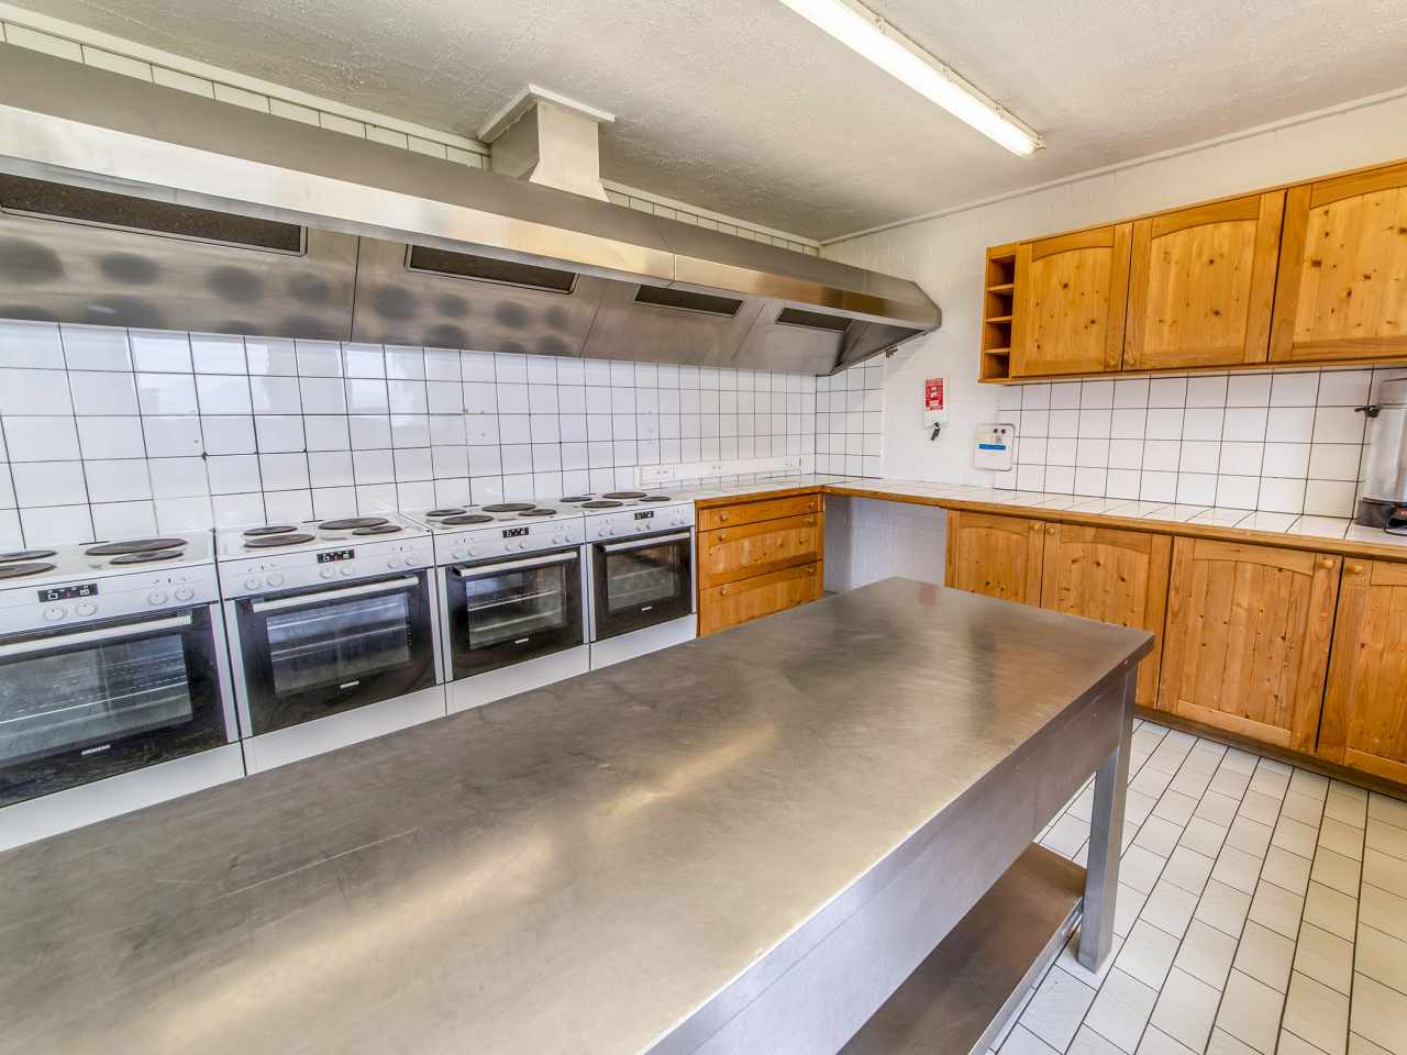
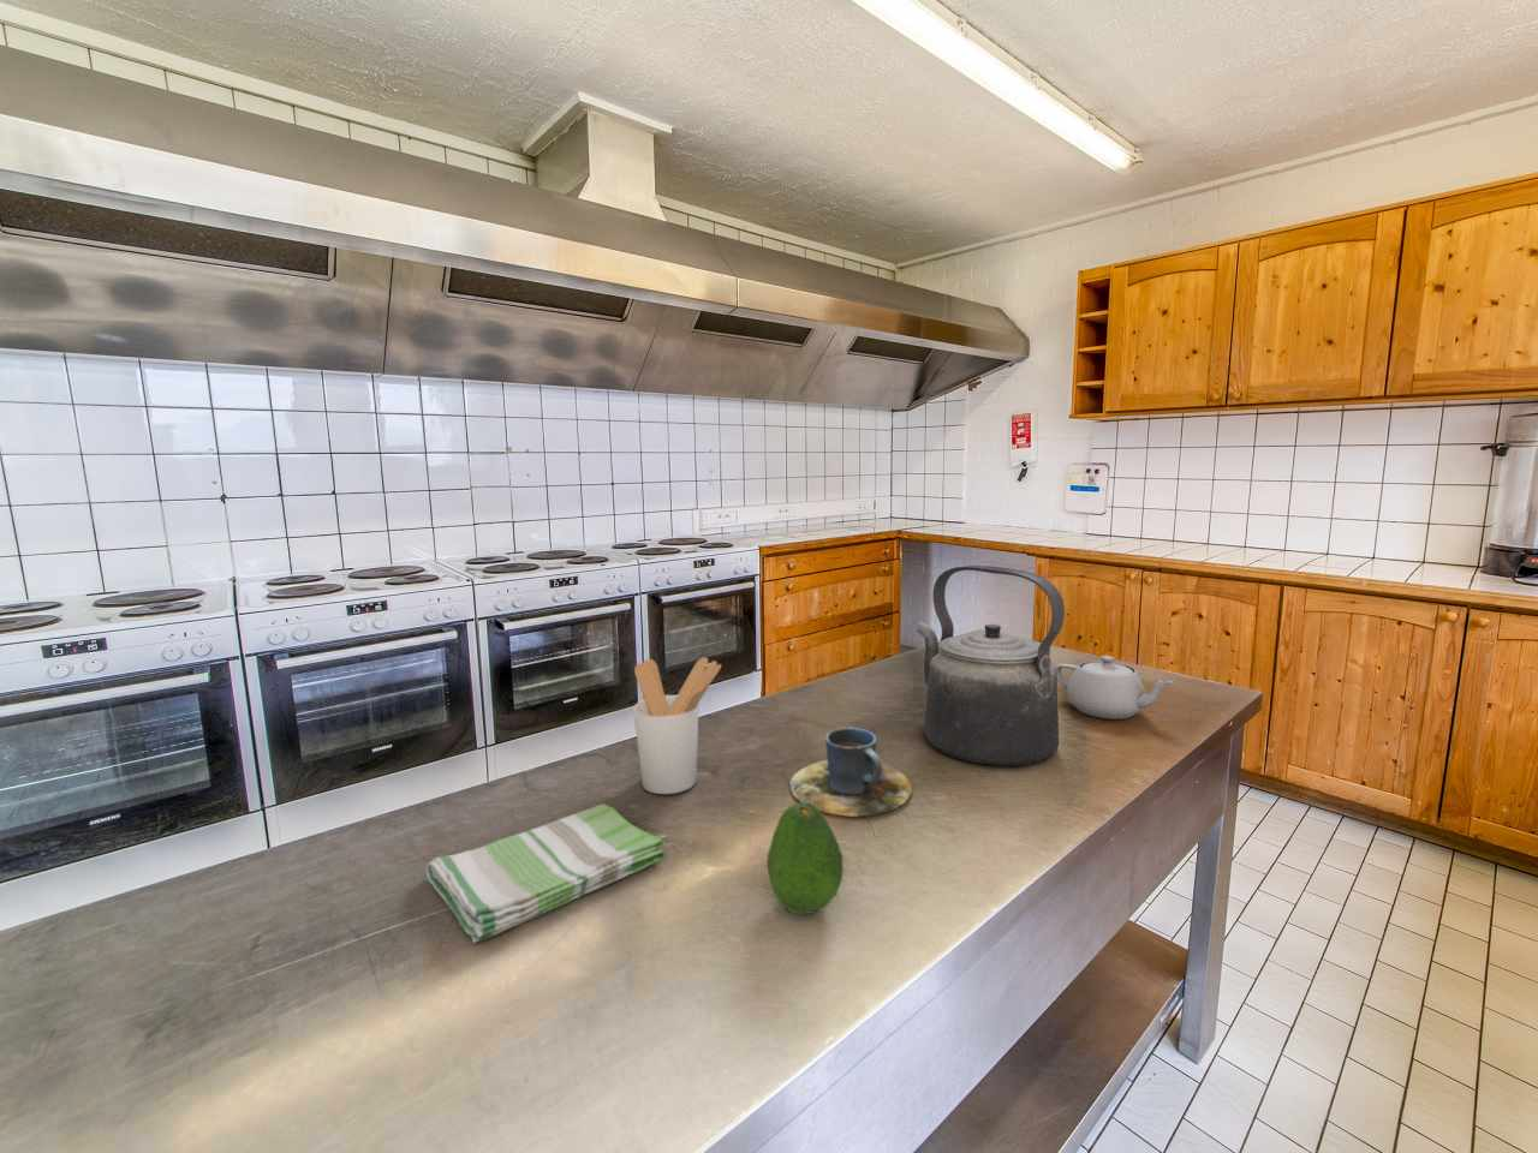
+ cup (849, 762)
+ kettle (981, 653)
+ fruit (804, 856)
+ teapot (1109, 684)
+ dish towel (546, 855)
+ utensil holder (681, 719)
